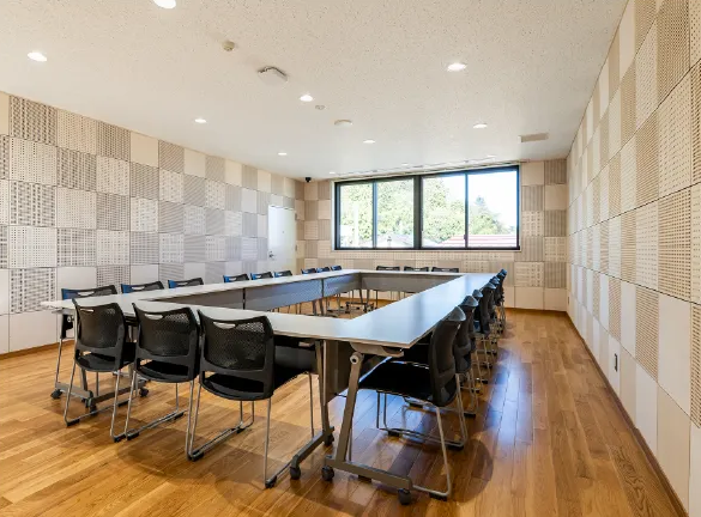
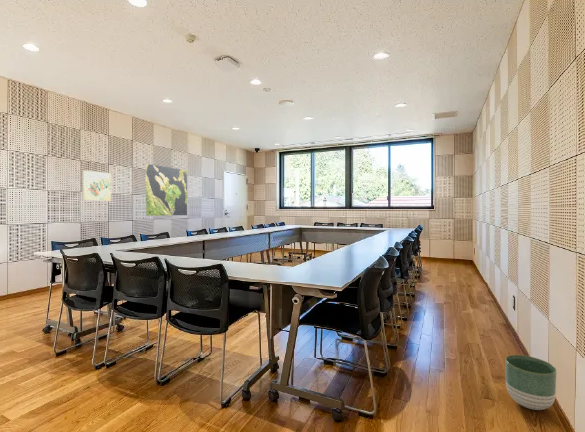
+ world map (168, 191)
+ wall art (97, 186)
+ planter (529, 384)
